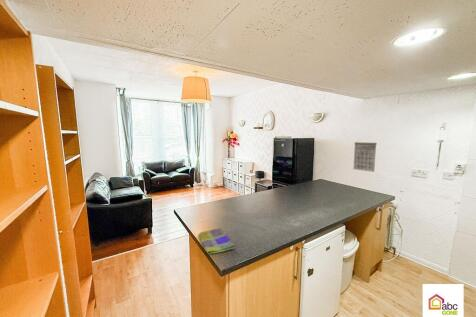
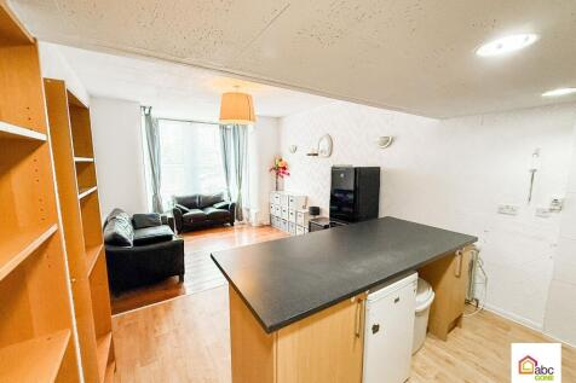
- dish towel (215, 239)
- calendar (364, 153)
